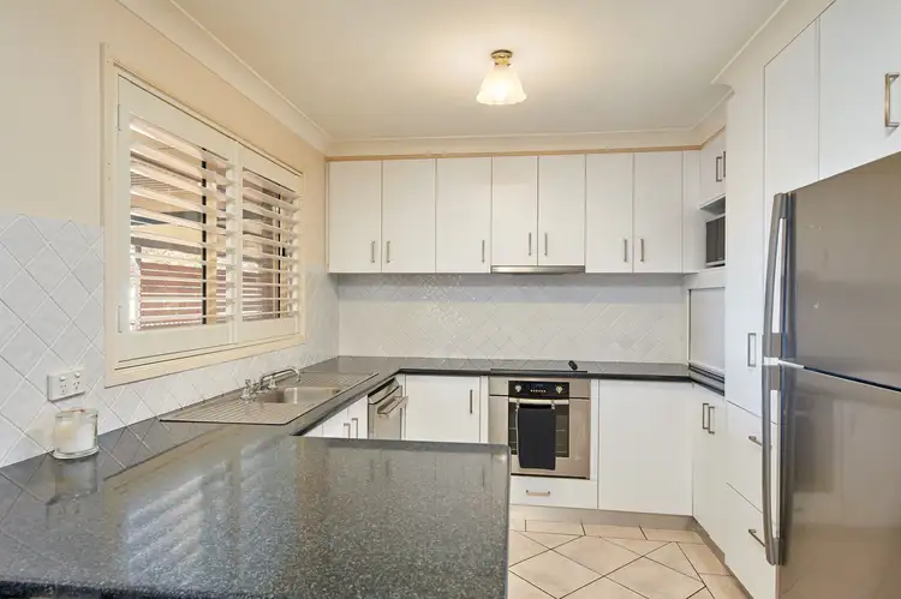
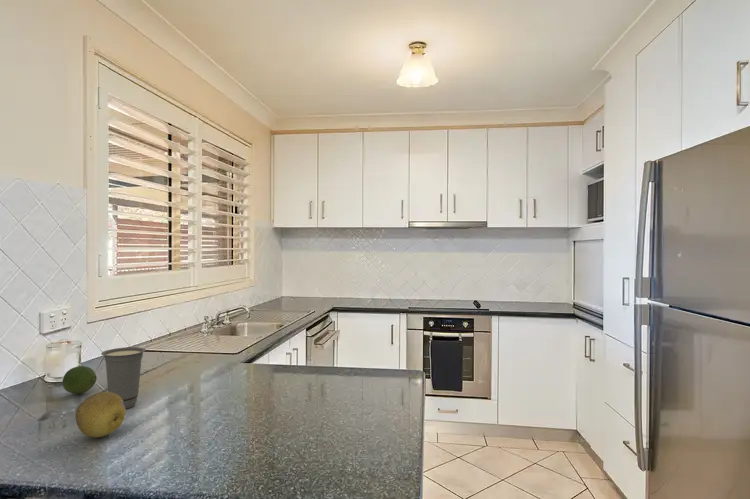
+ cup (123, 378)
+ fruit (79, 379)
+ fruit (101, 414)
